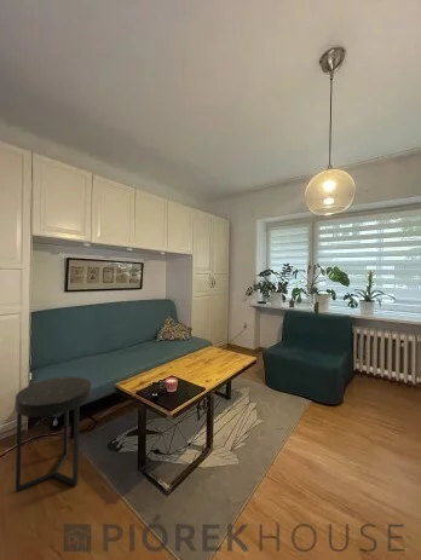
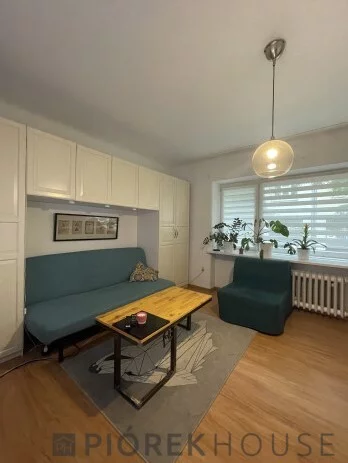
- side table (64, 432)
